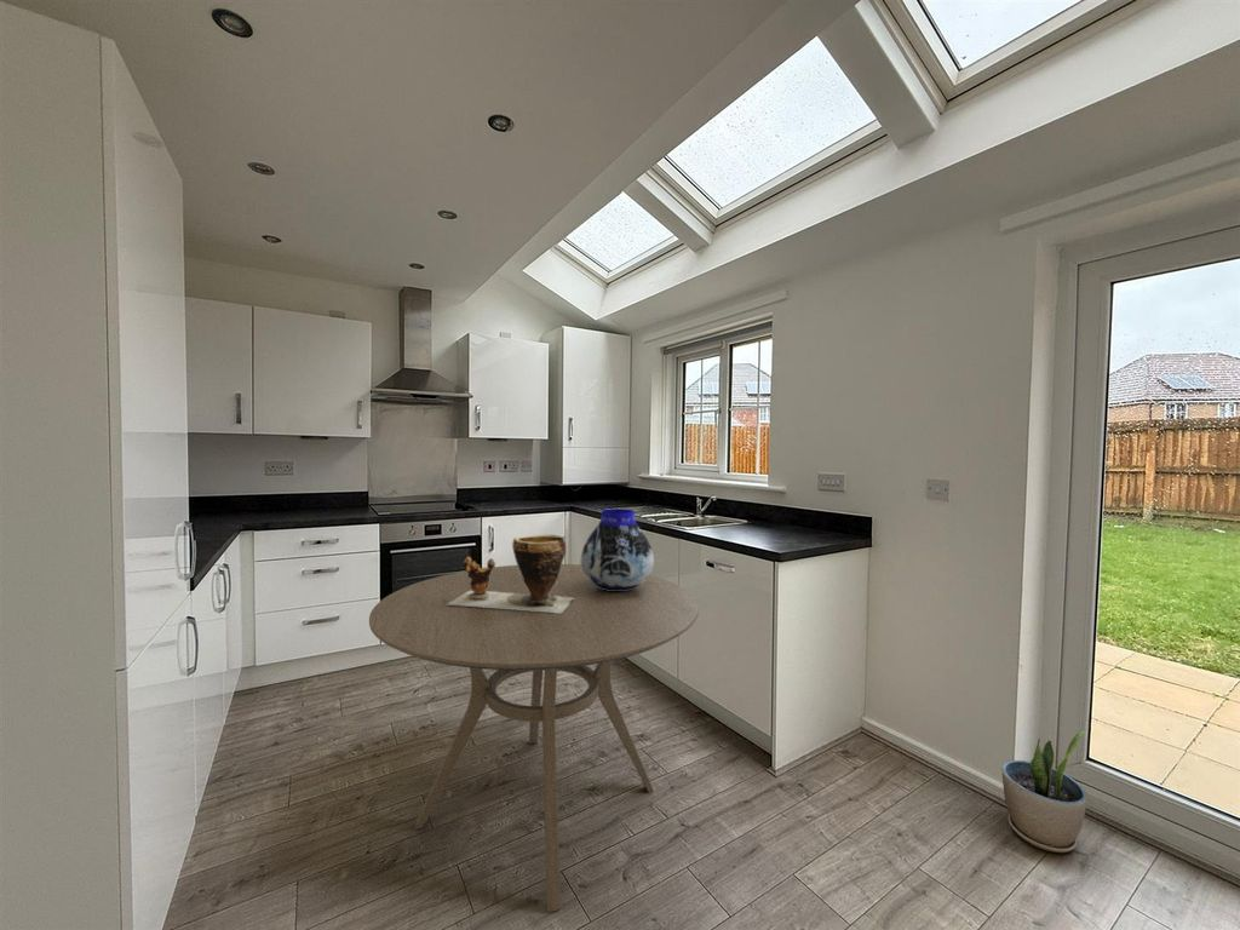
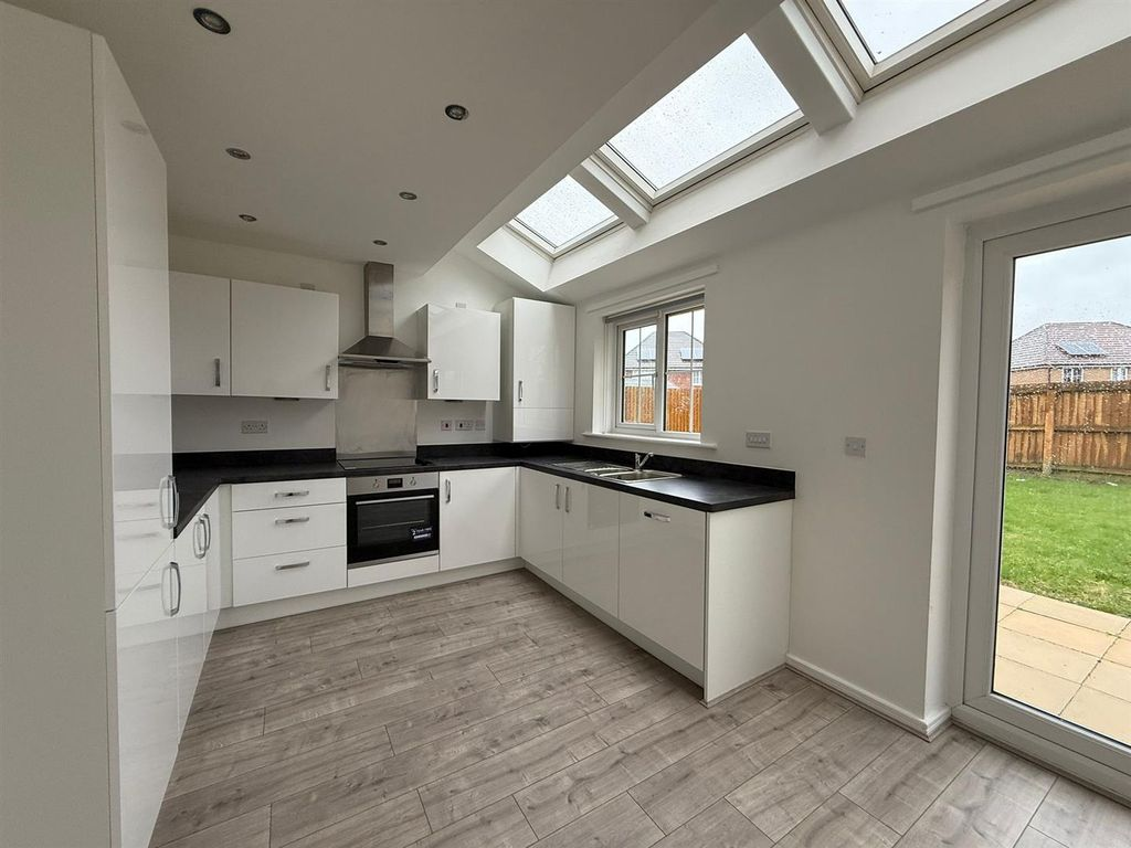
- clay pot (517, 564)
- potted plant (1043, 776)
- vase (616, 549)
- dining table (539, 702)
